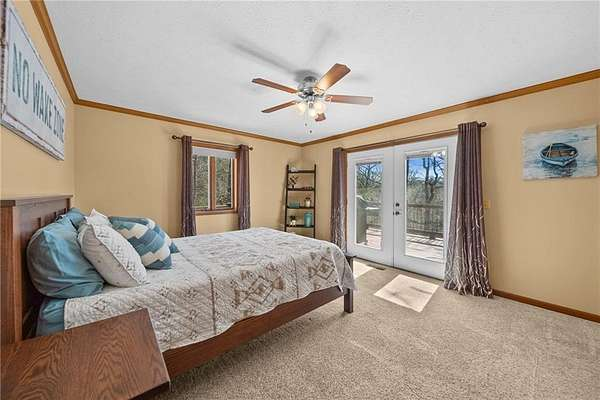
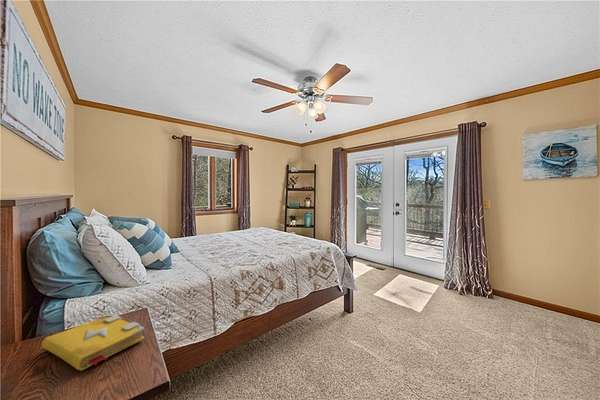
+ spell book (98, 338)
